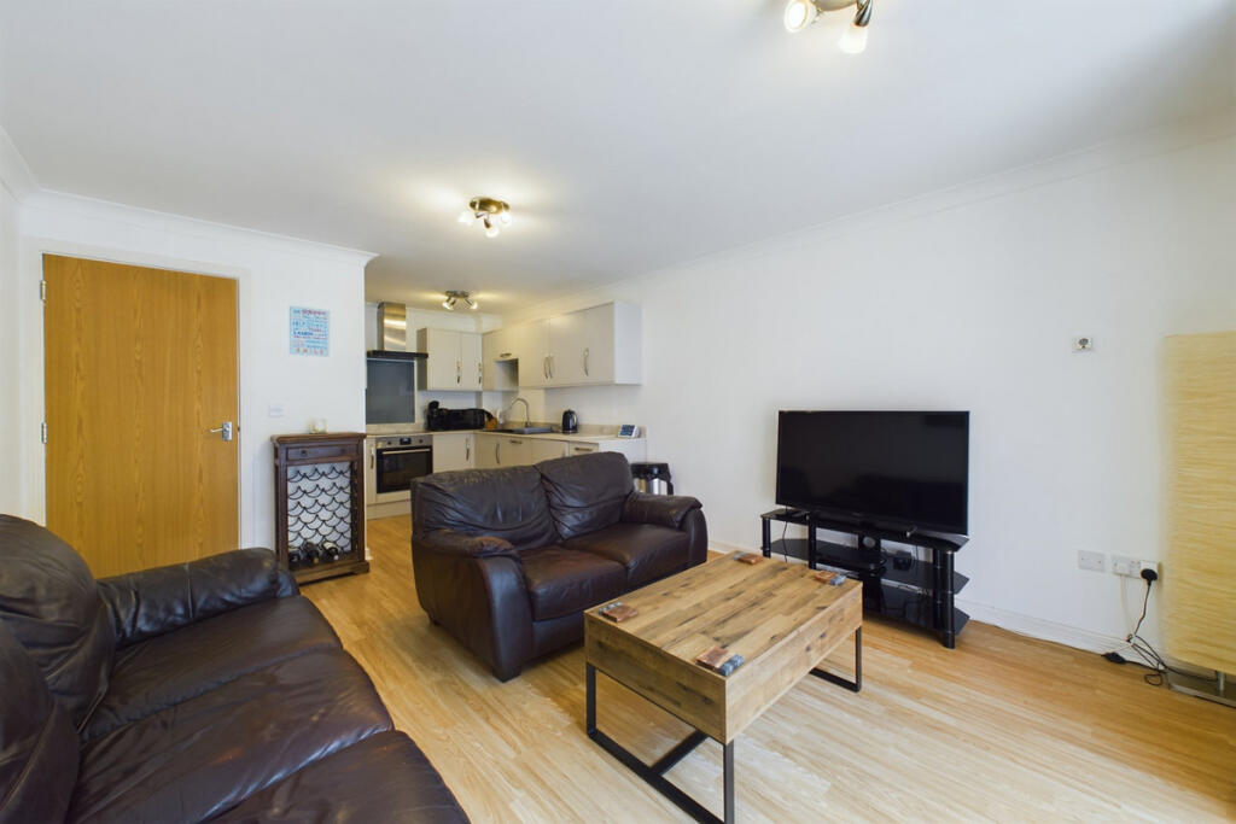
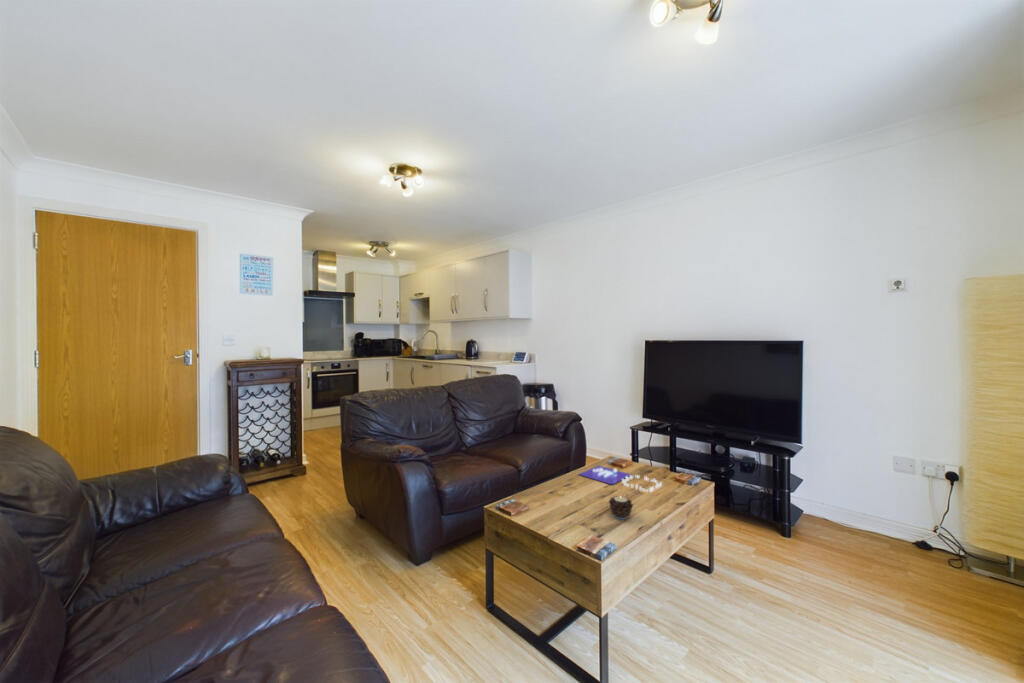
+ board game (620, 475)
+ candle (620, 506)
